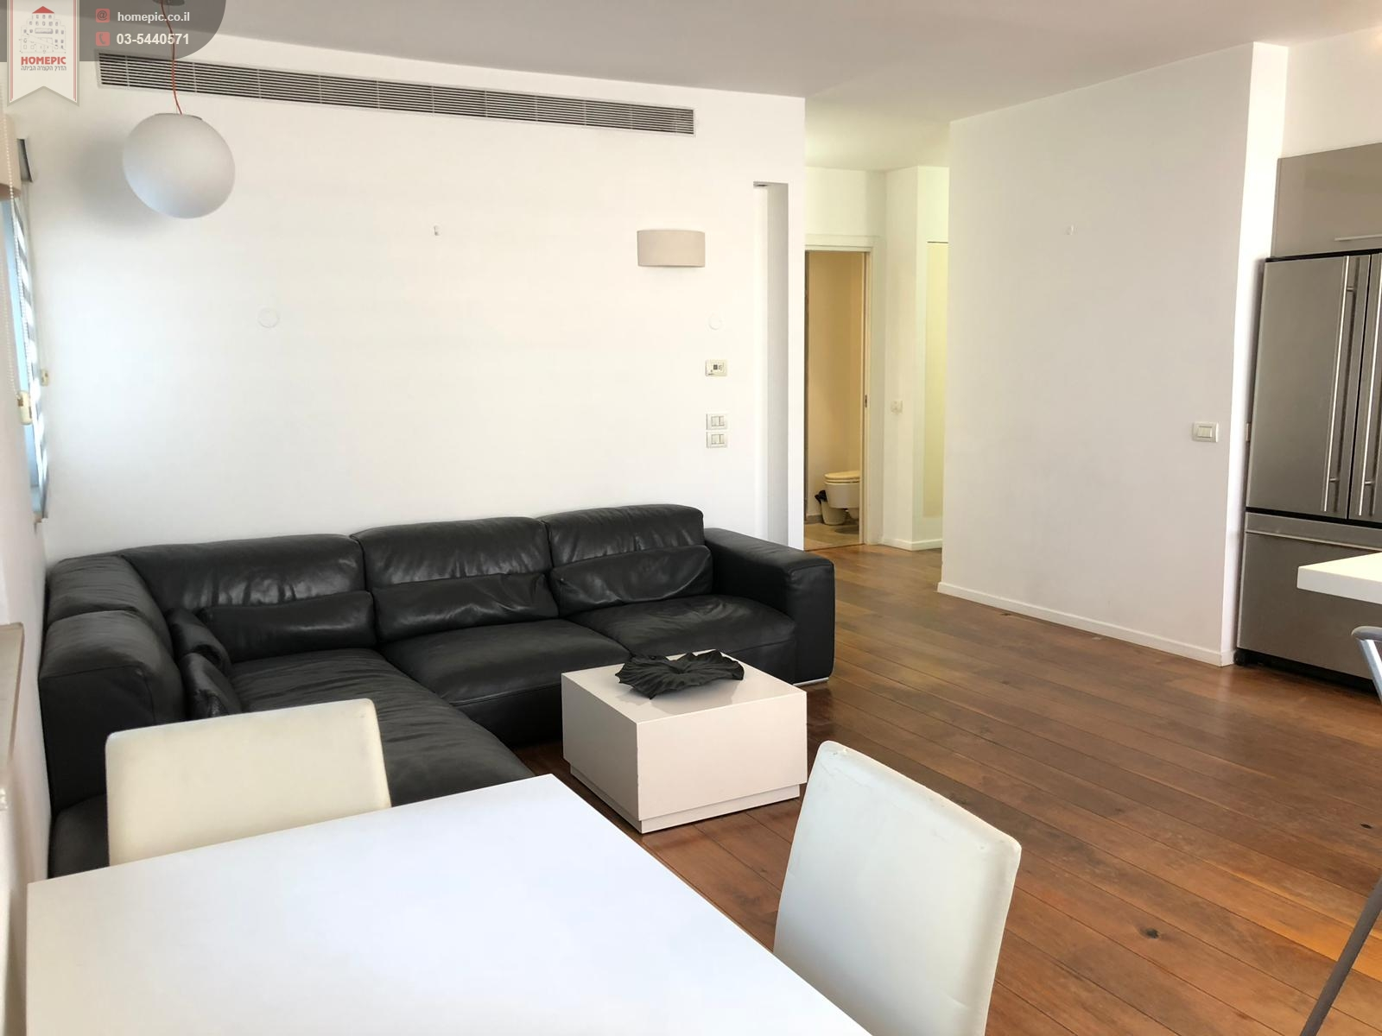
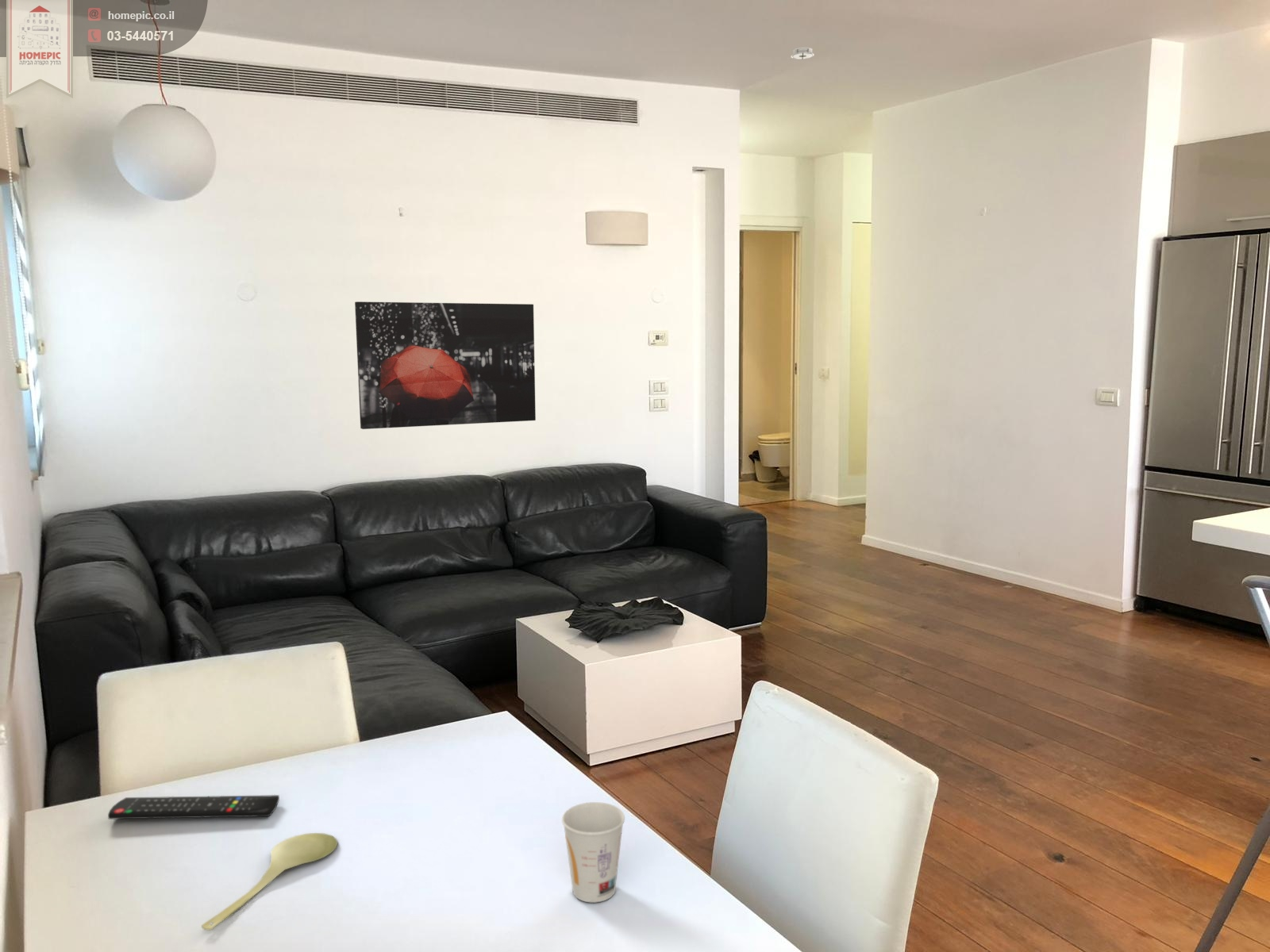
+ cup (594, 853)
+ remote control (193, 808)
+ smoke detector (802, 53)
+ spoon (270, 875)
+ wall art (449, 364)
